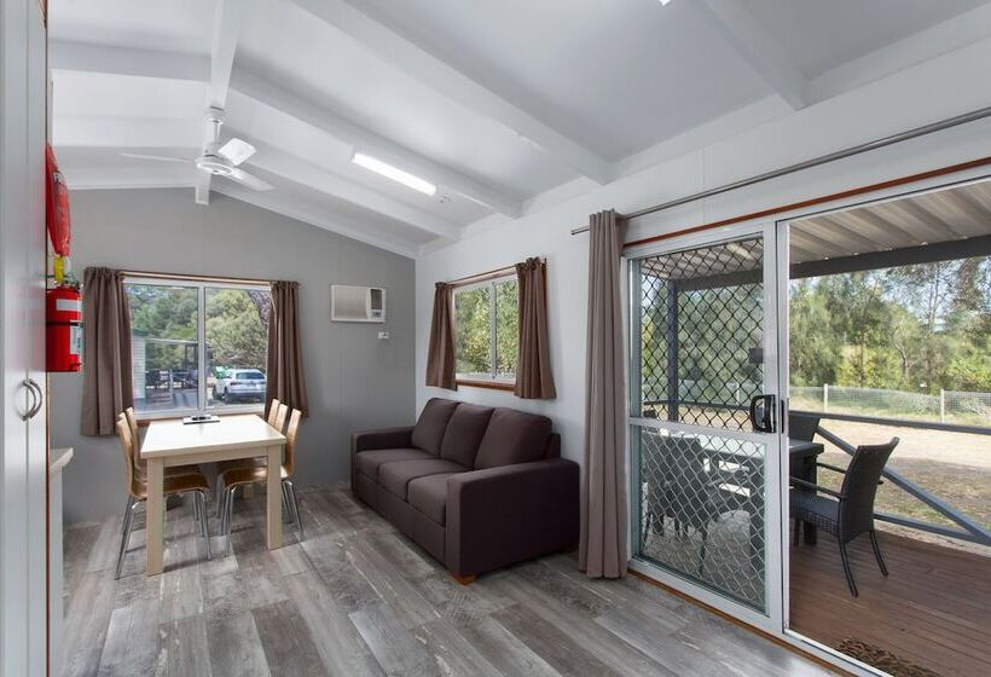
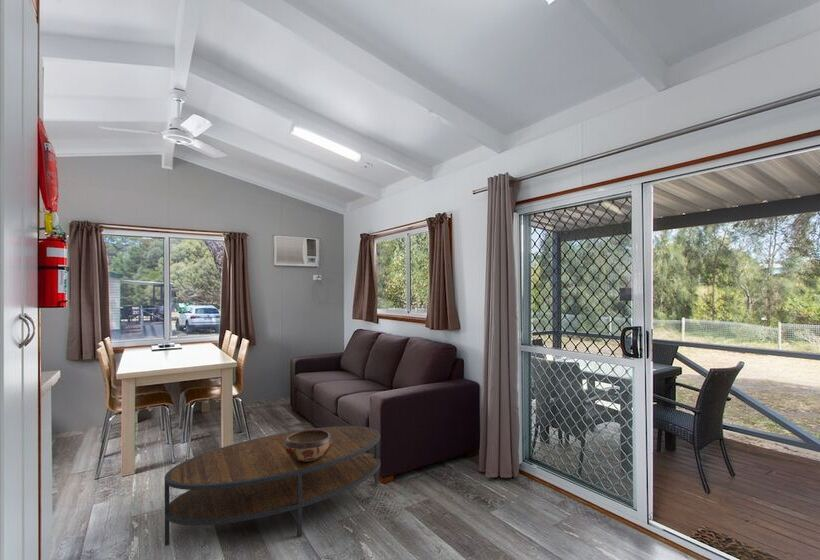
+ coffee table (285, 480)
+ decorative bowl (309, 447)
